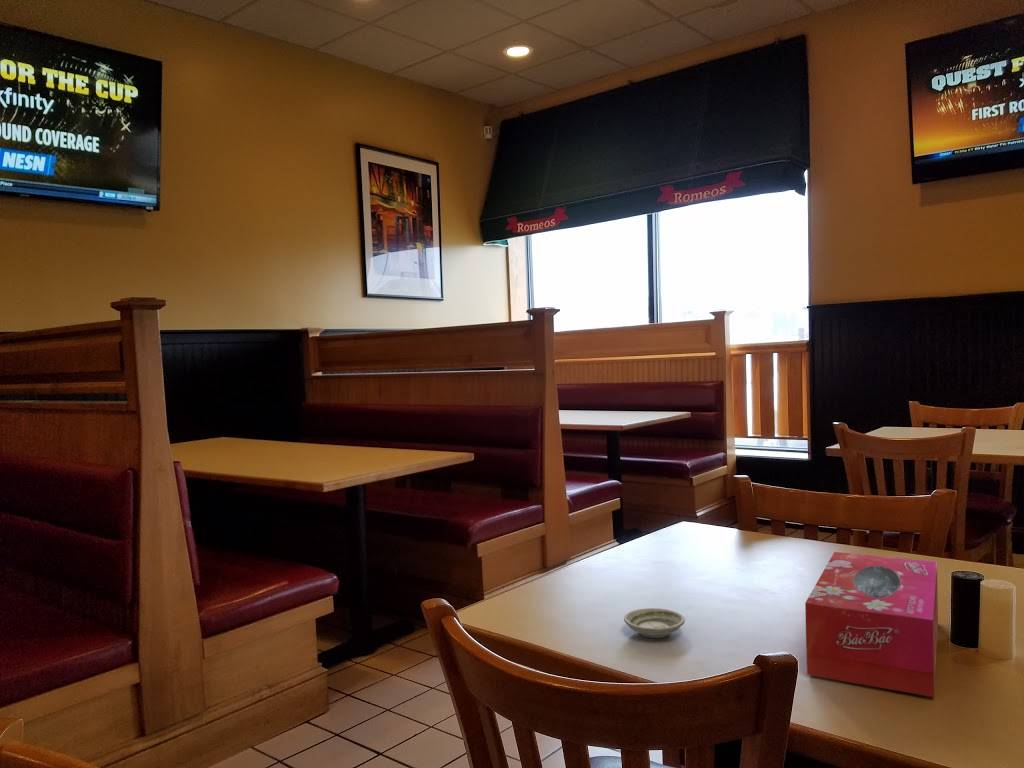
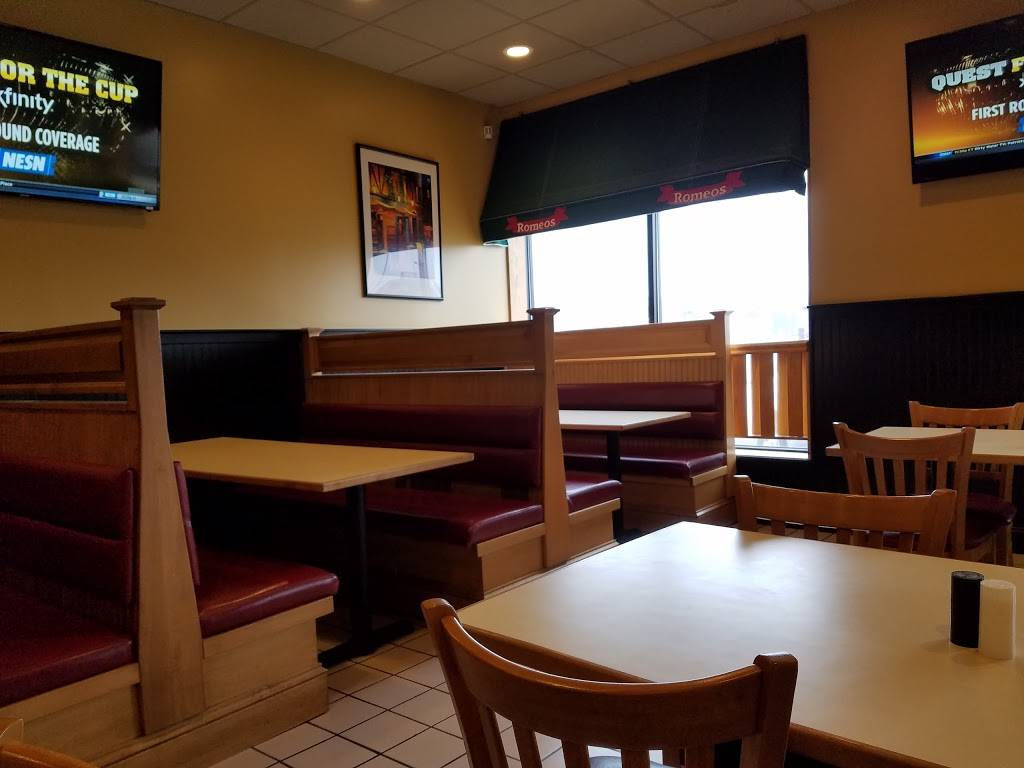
- tissue box (876, 613)
- saucer (654, 624)
